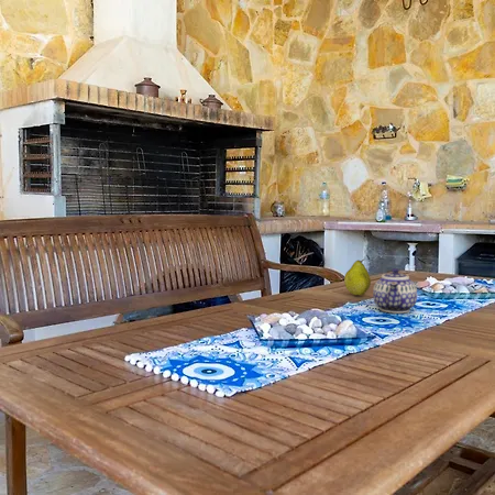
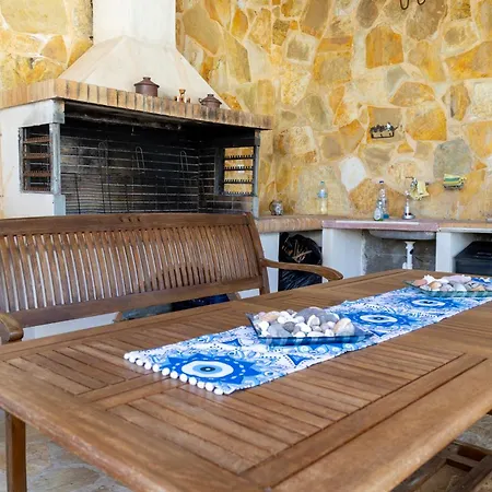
- teapot (395, 289)
- fruit (356, 276)
